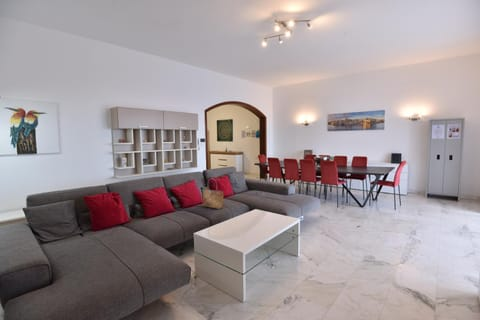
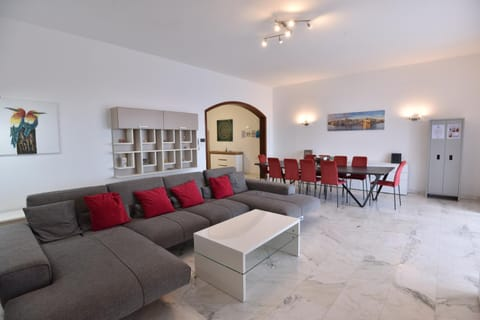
- tote bag (212, 192)
